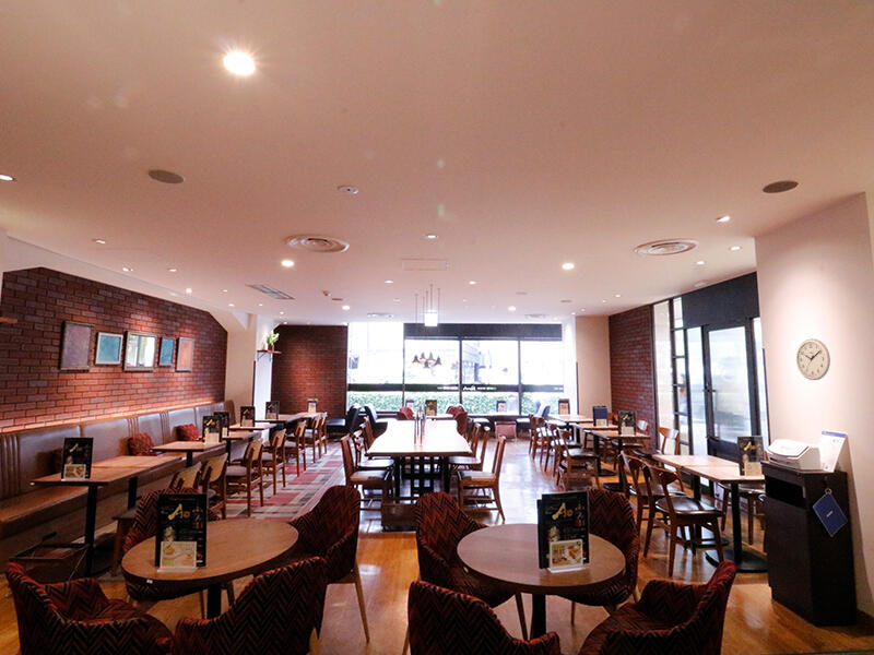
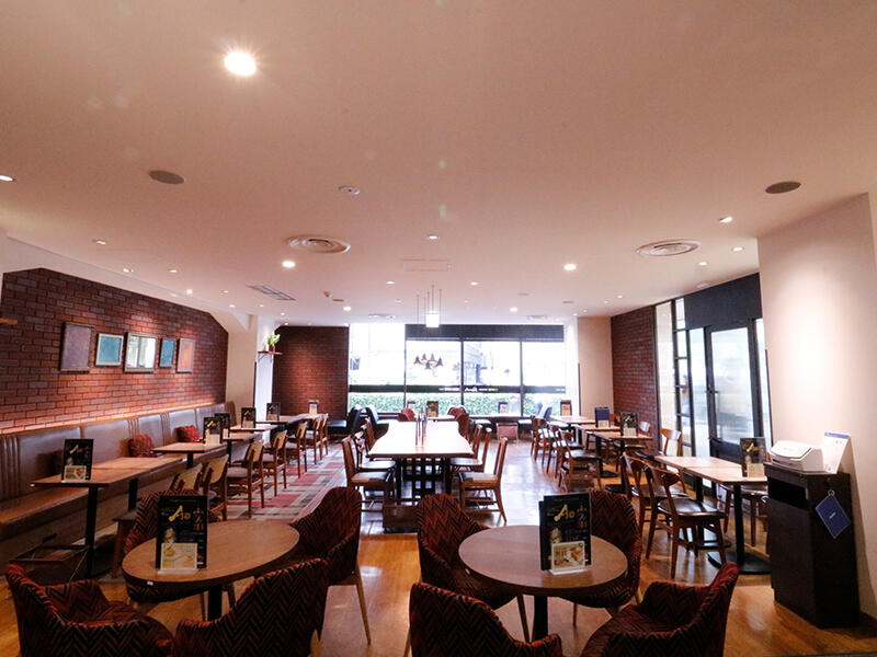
- wall clock (811, 359)
